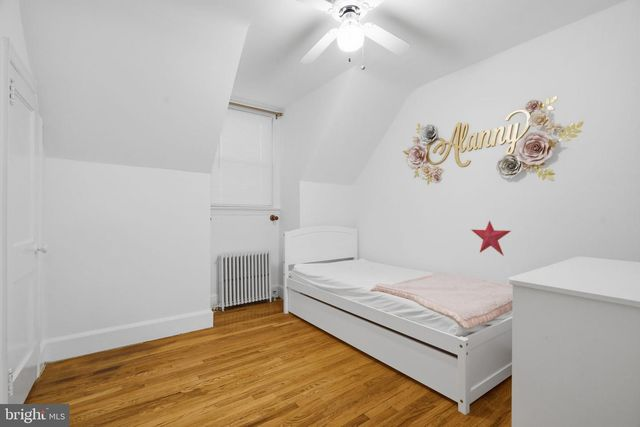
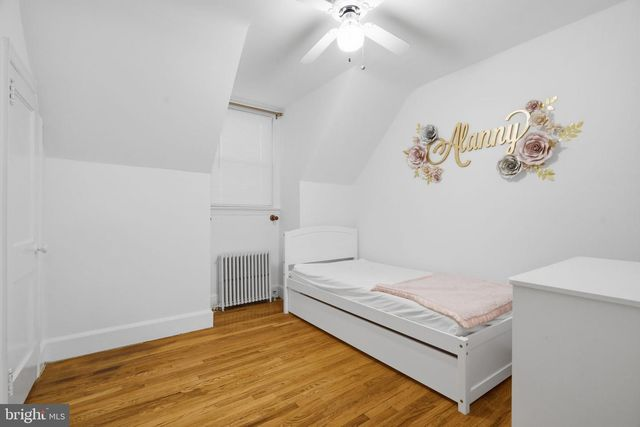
- decorative star (490, 237)
